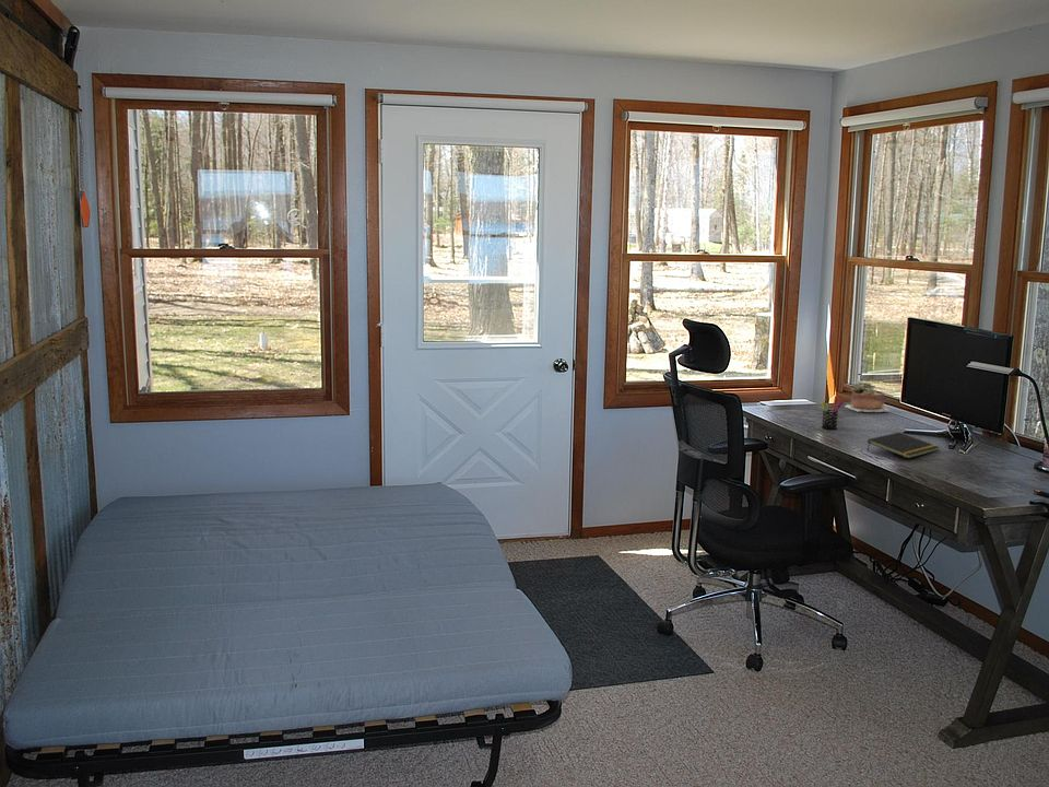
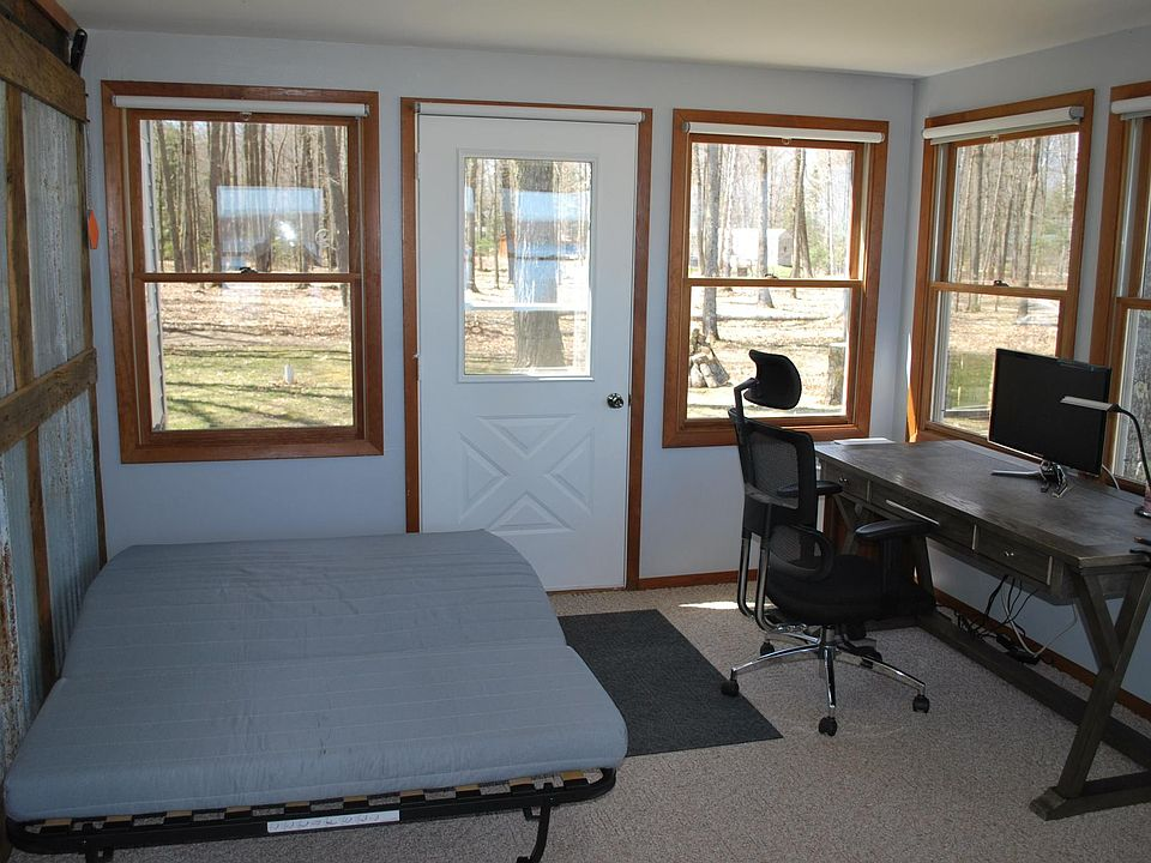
- succulent plant (868, 395)
- pen holder (829, 412)
- notepad (903, 444)
